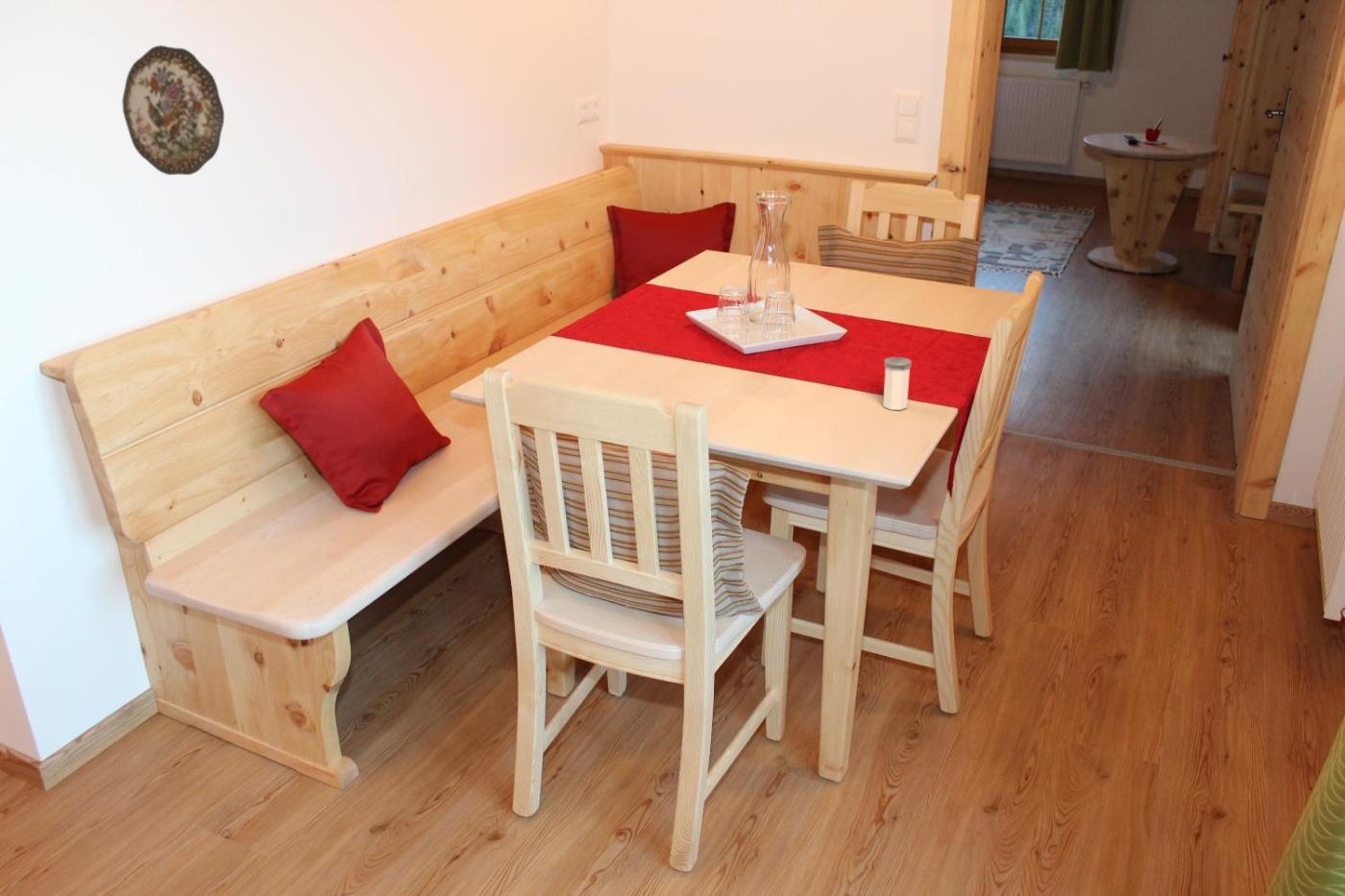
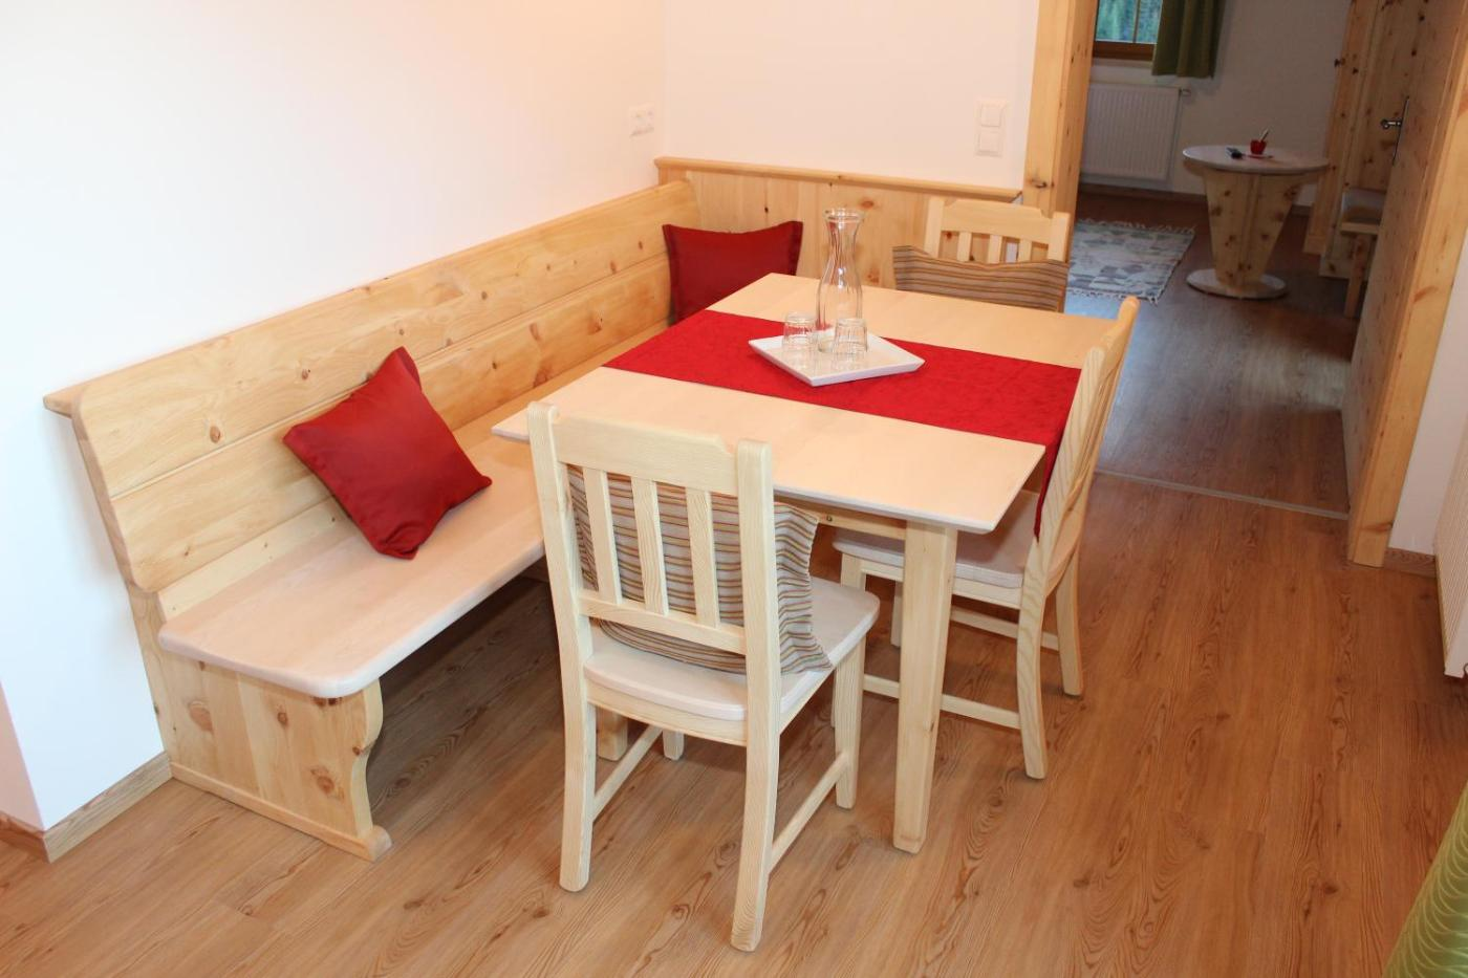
- salt shaker (896, 383)
- decorative plate (171, 111)
